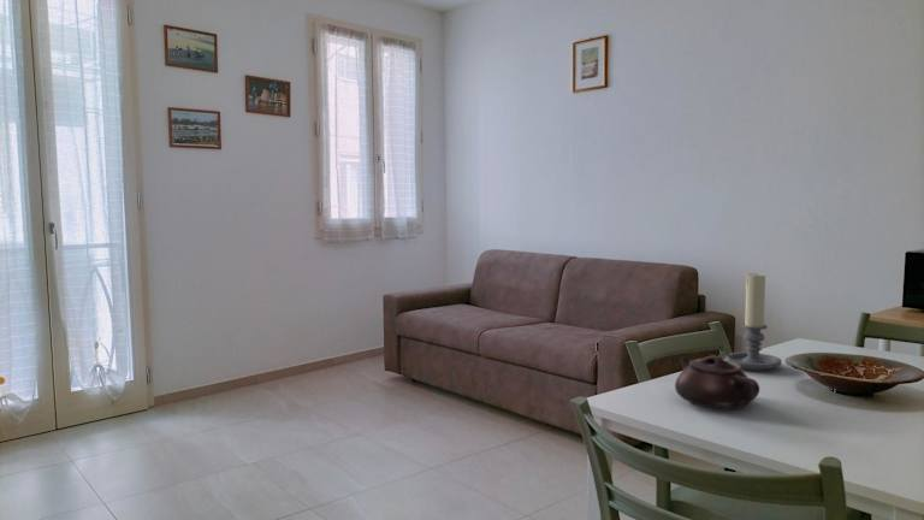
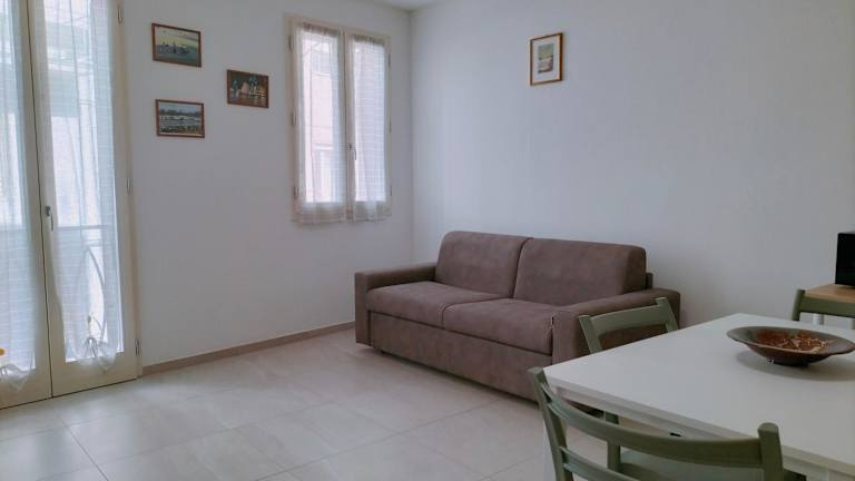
- candle holder (748, 319)
- teapot (715, 379)
